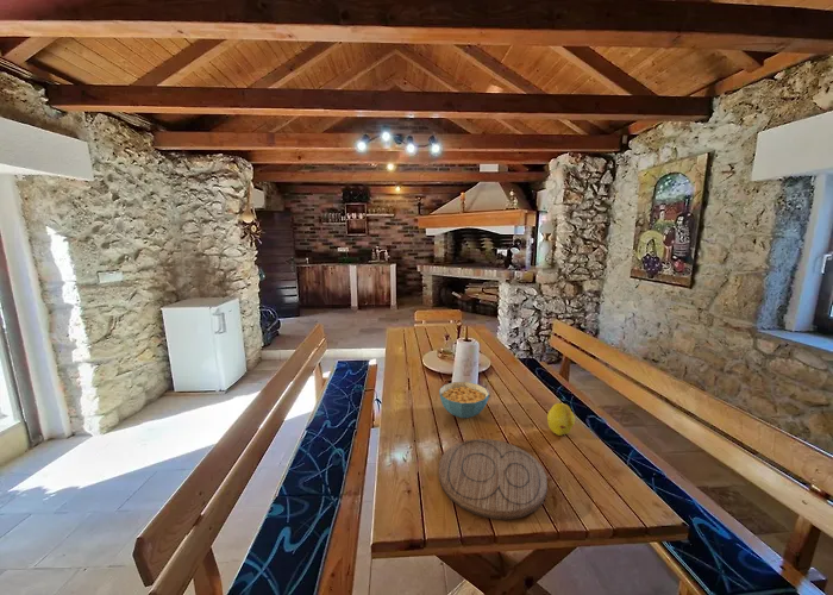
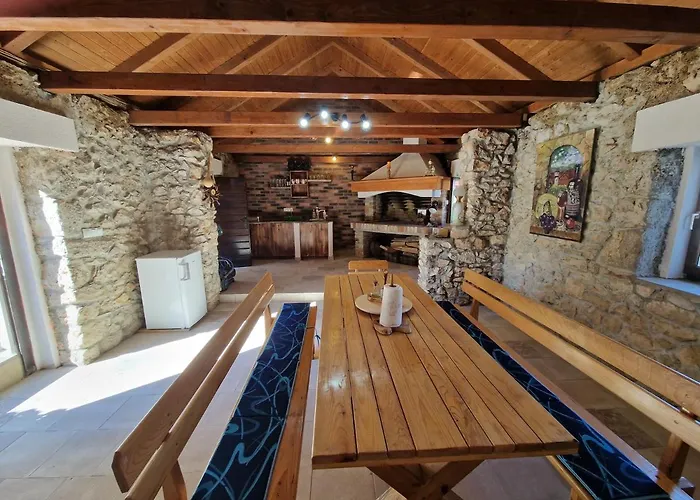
- cereal bowl (463, 402)
- fruit (560, 418)
- cutting board (490, 472)
